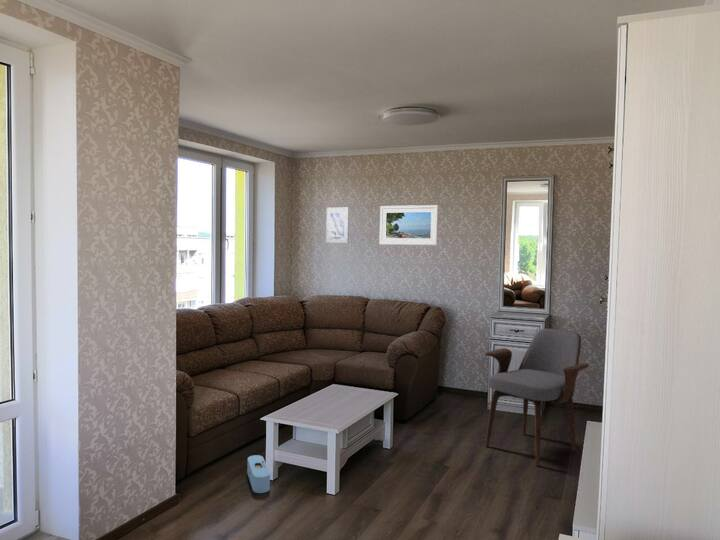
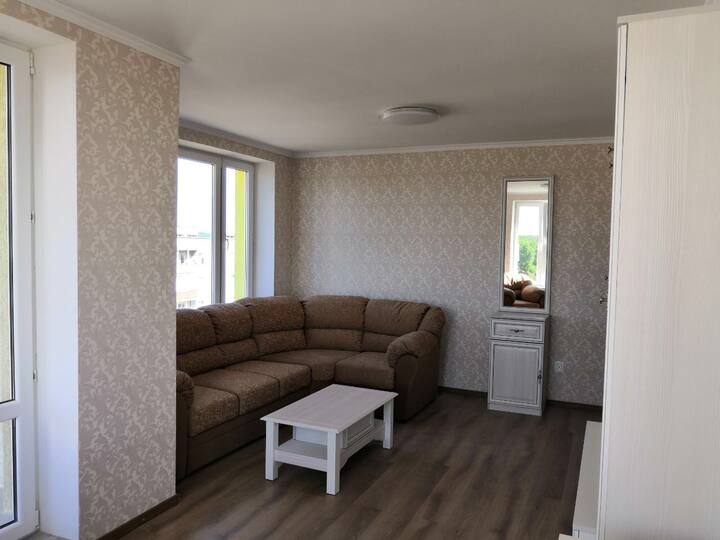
- speaker (258, 472)
- armchair (537, 390)
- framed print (408, 225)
- wall art (337, 225)
